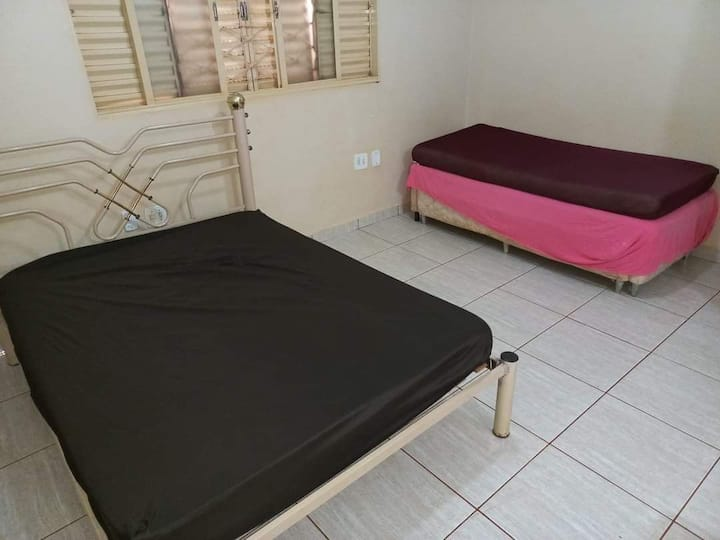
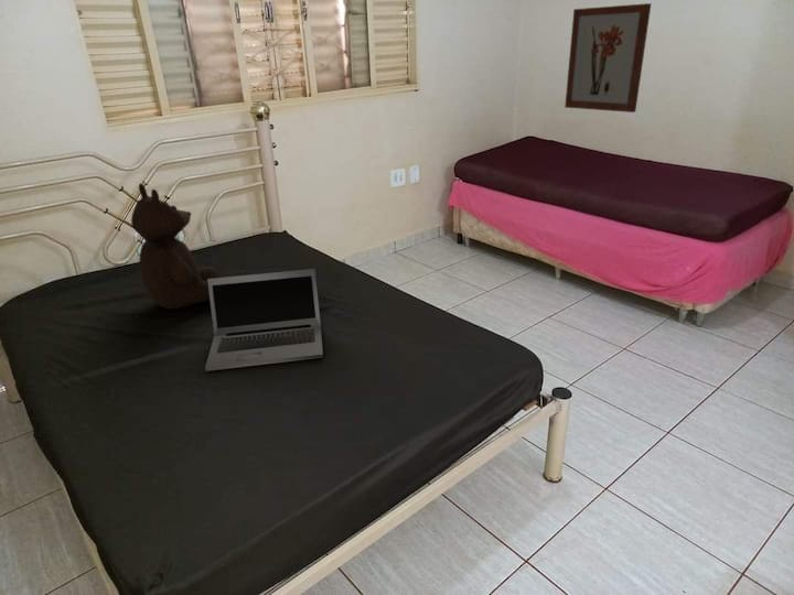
+ laptop (264, 317)
+ wall art (604, 60)
+ teddy bear (180, 244)
